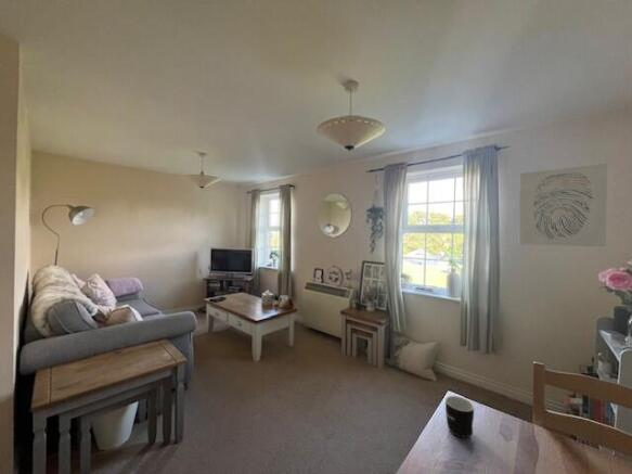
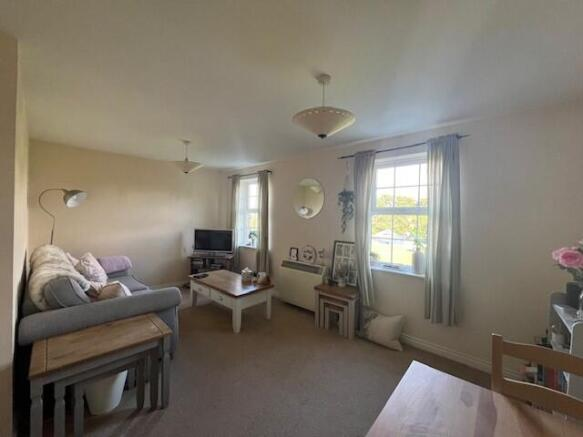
- mug (461, 420)
- wall art (559, 207)
